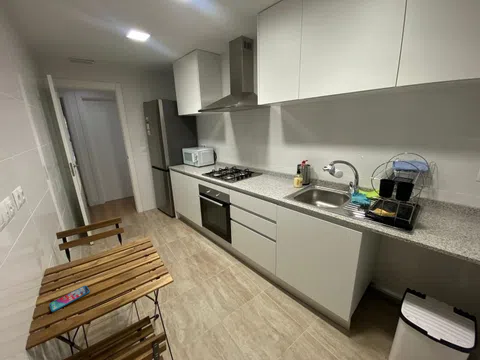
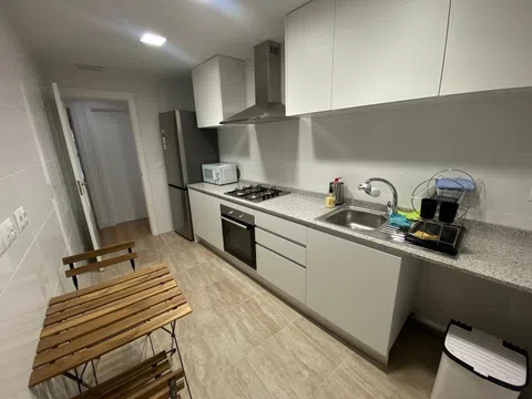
- smartphone (70, 297)
